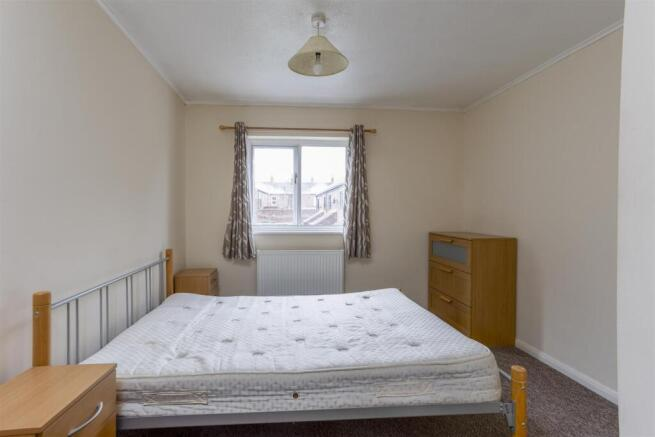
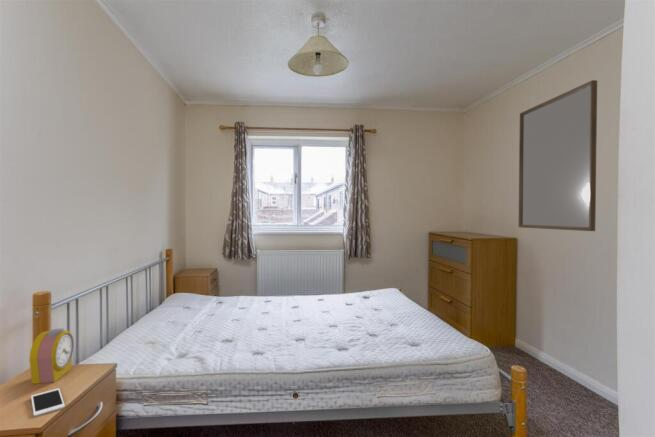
+ cell phone (47, 401)
+ alarm clock (53, 352)
+ home mirror (552, 164)
